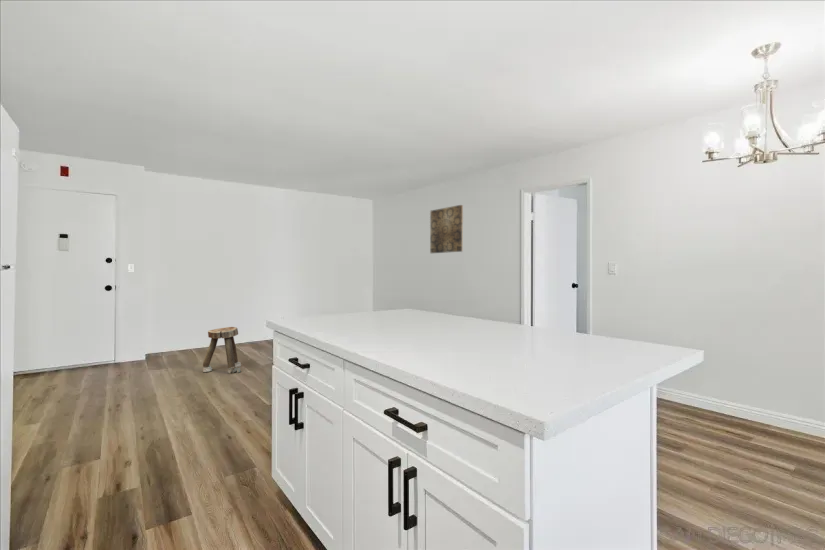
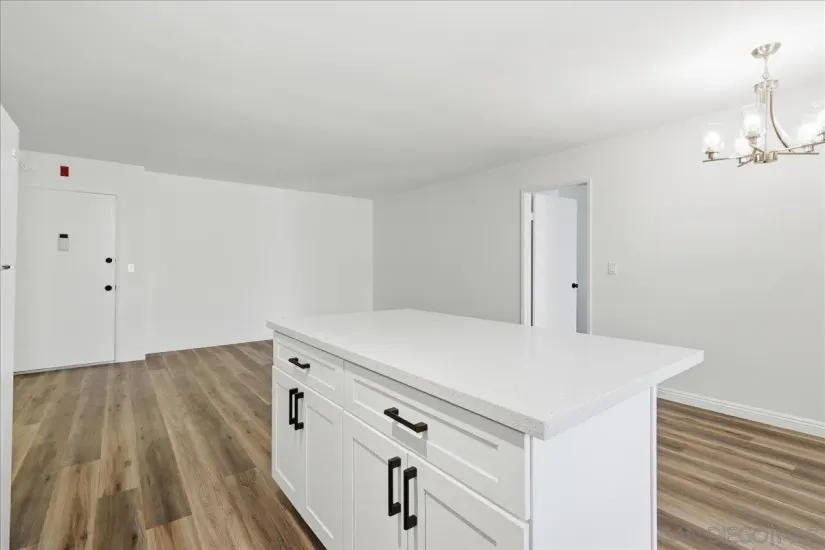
- stool (225, 347)
- wall art (445, 230)
